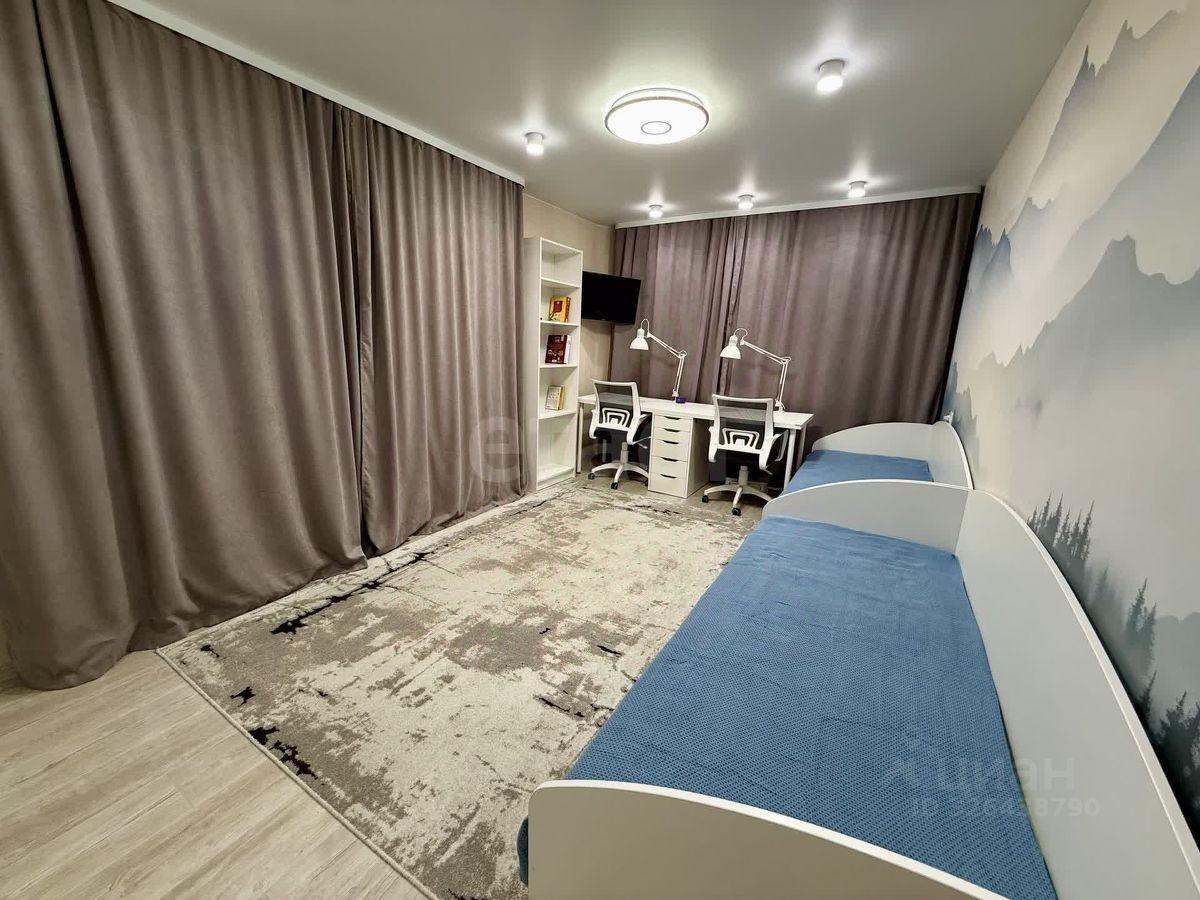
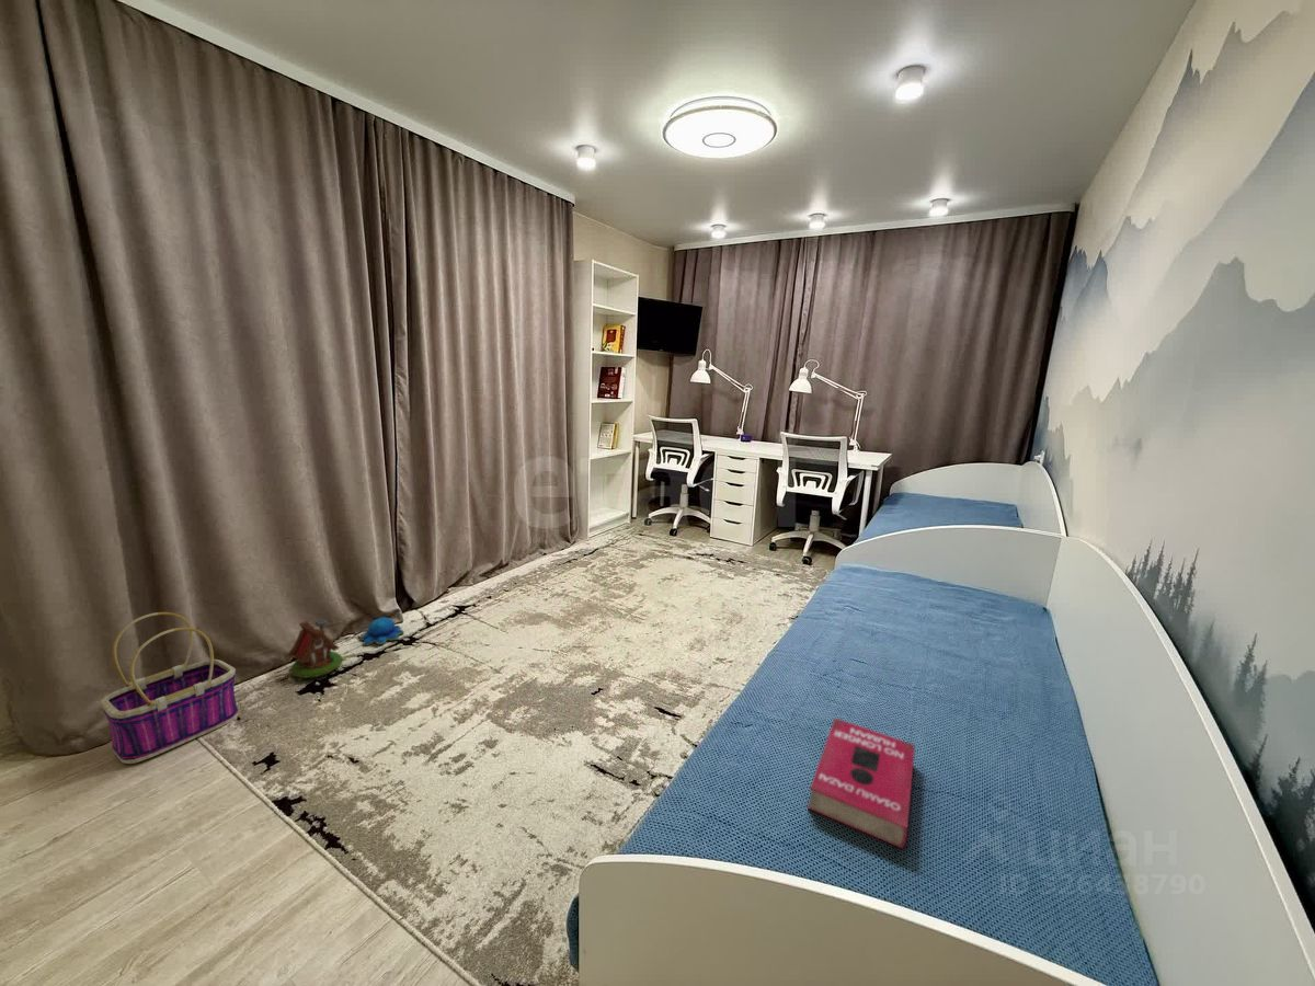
+ book (865, 775)
+ basket (170, 677)
+ toy house (315, 646)
+ plush toy (381, 627)
